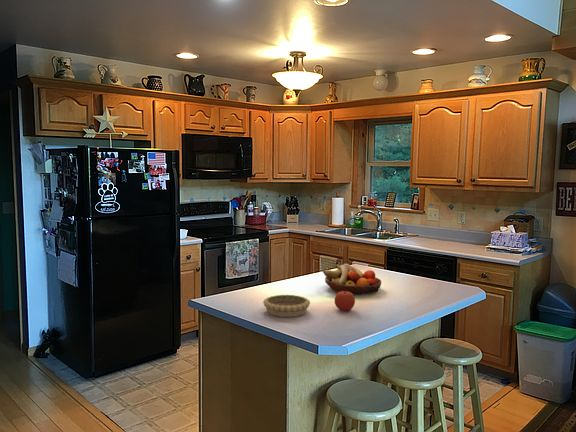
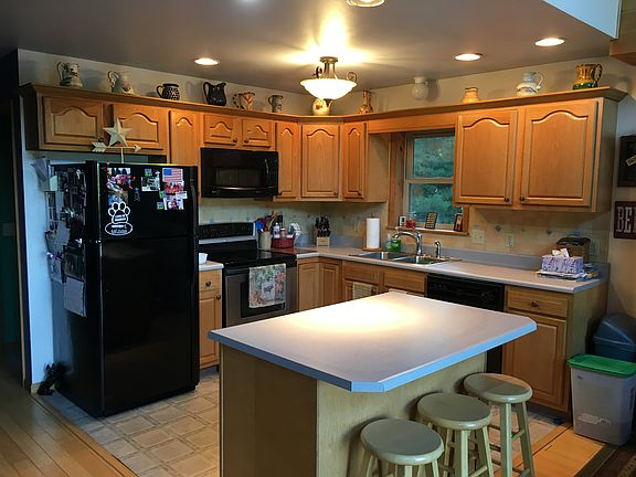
- fruit bowl (352, 277)
- apple (344, 298)
- decorative bowl (286, 305)
